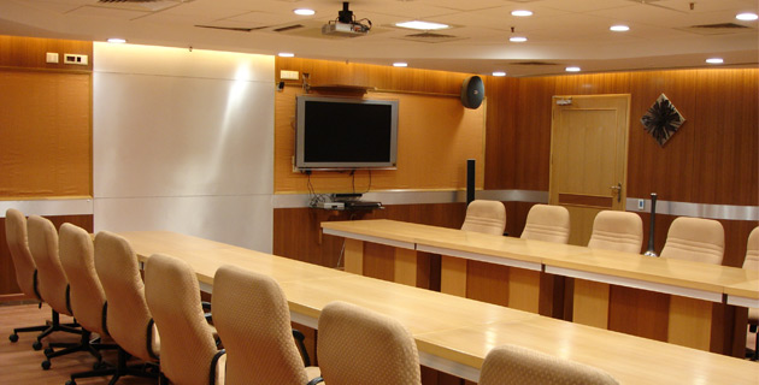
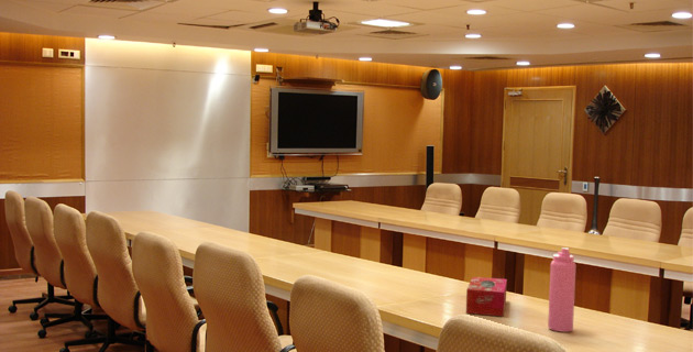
+ water bottle (562, 288)
+ tissue box (486, 295)
